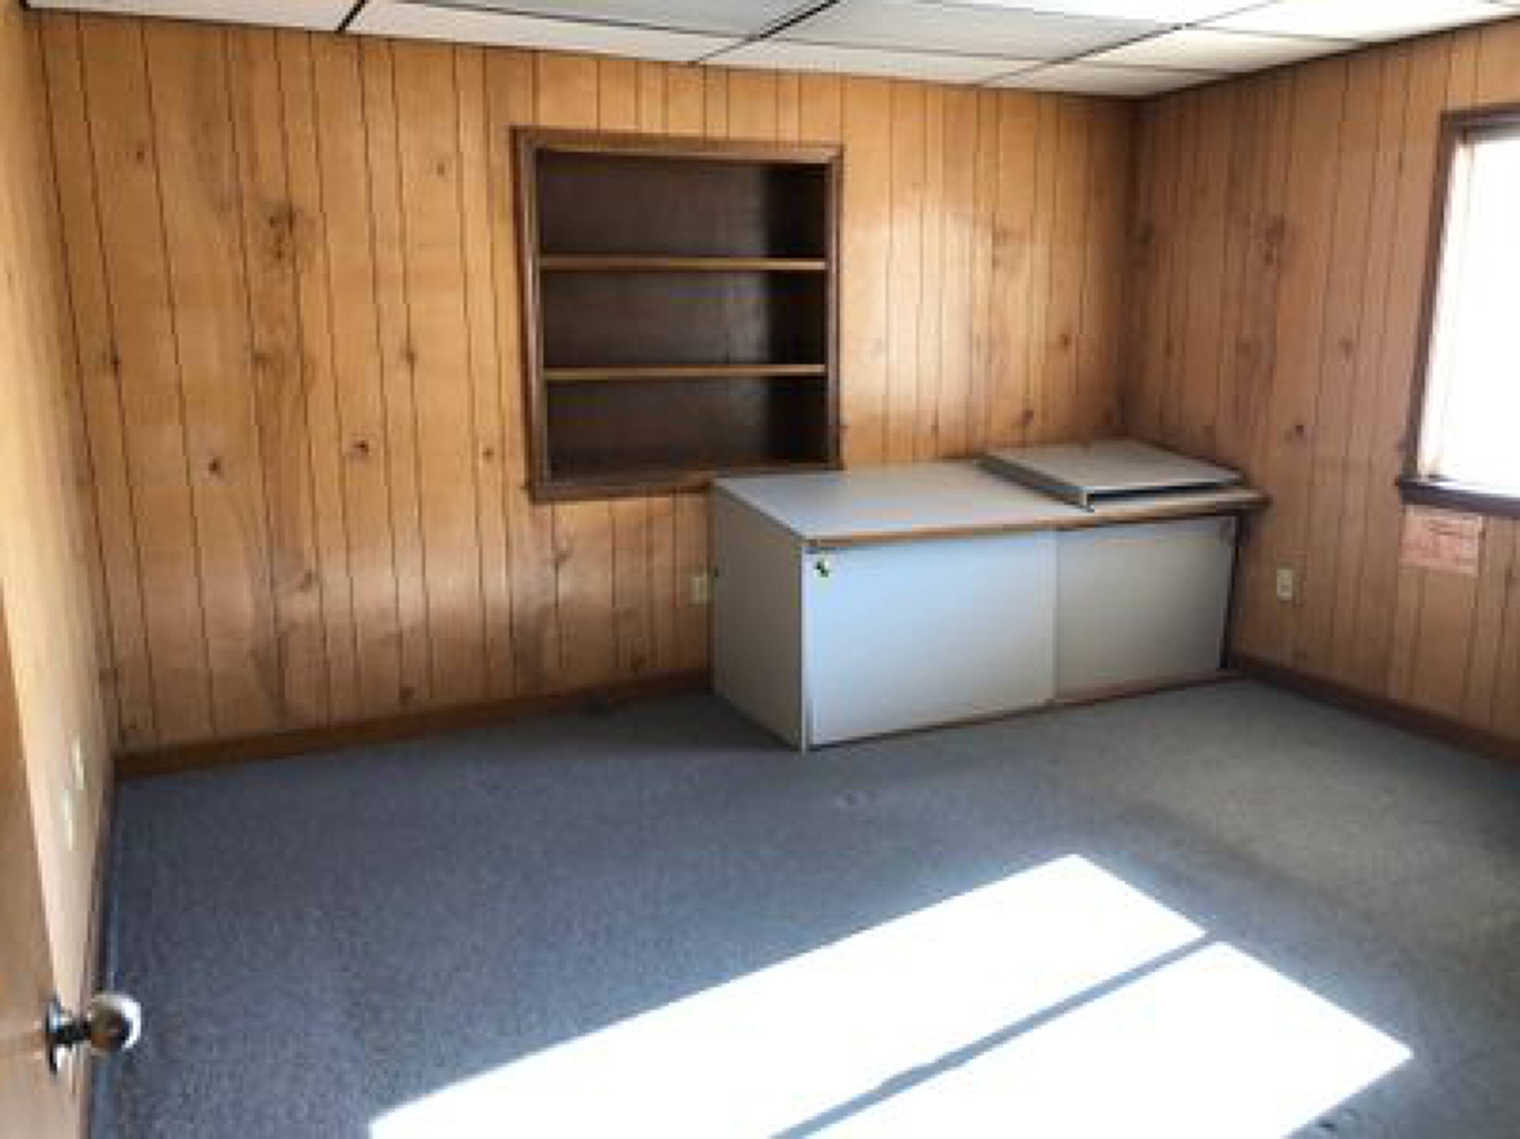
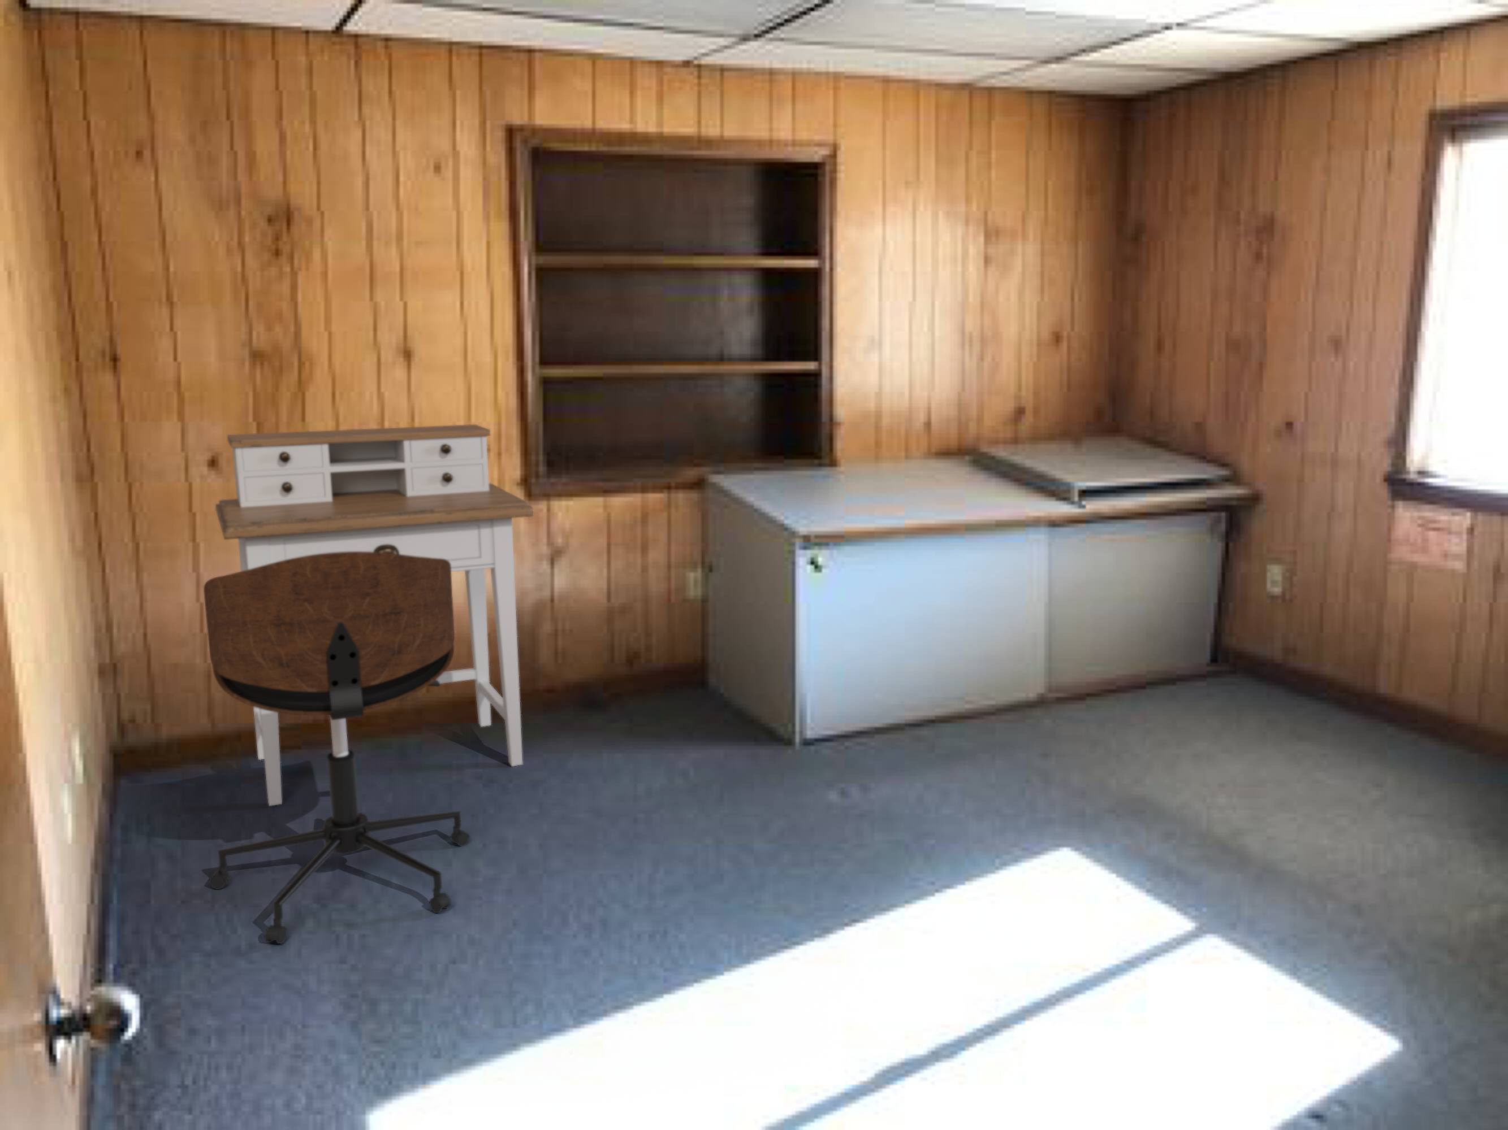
+ desk (386, 553)
+ office chair (335, 709)
